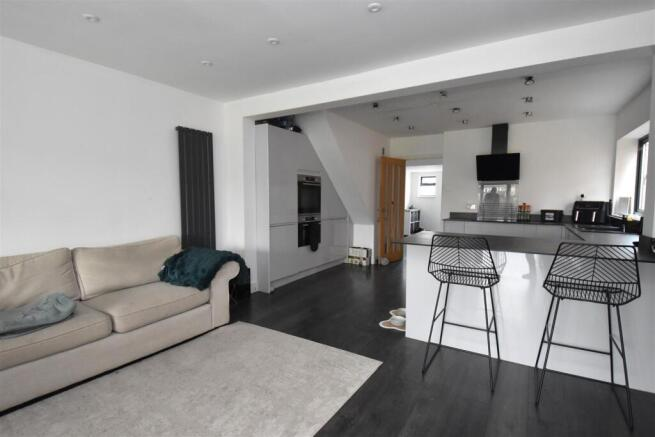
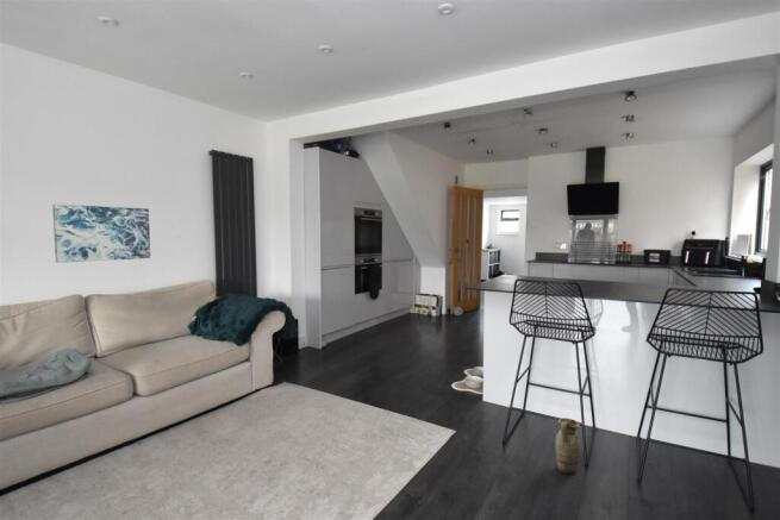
+ wall art (105, 233)
+ ceramic jug (567, 445)
